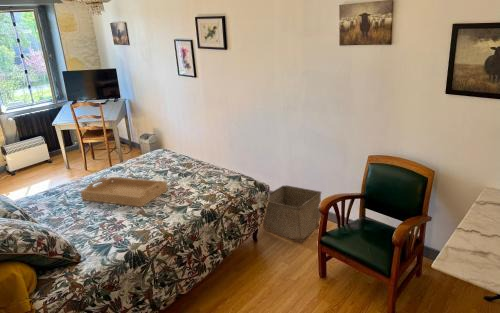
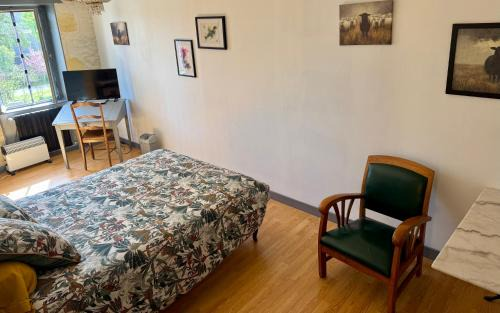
- serving tray (124, 189)
- storage bin (292, 211)
